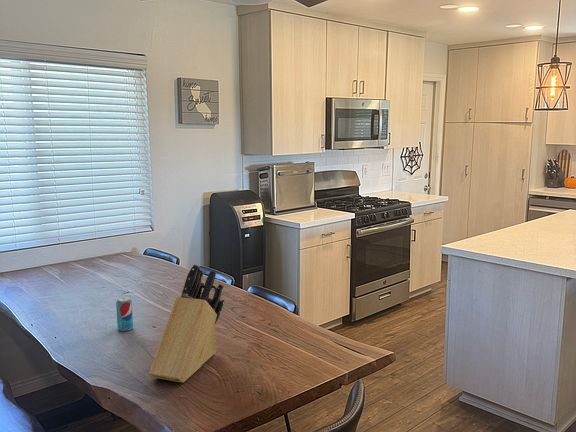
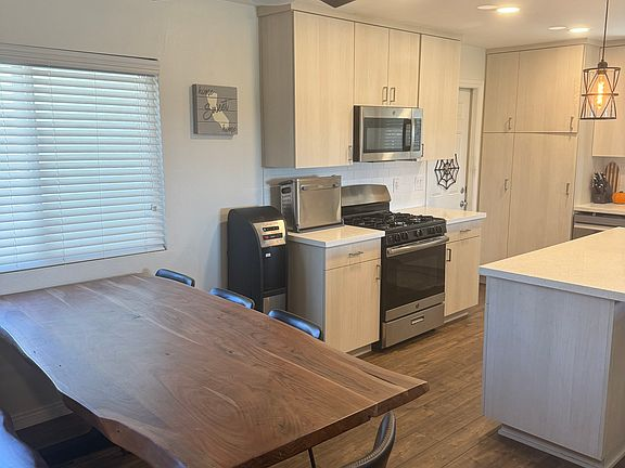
- knife block (189, 317)
- beverage can (124, 313)
